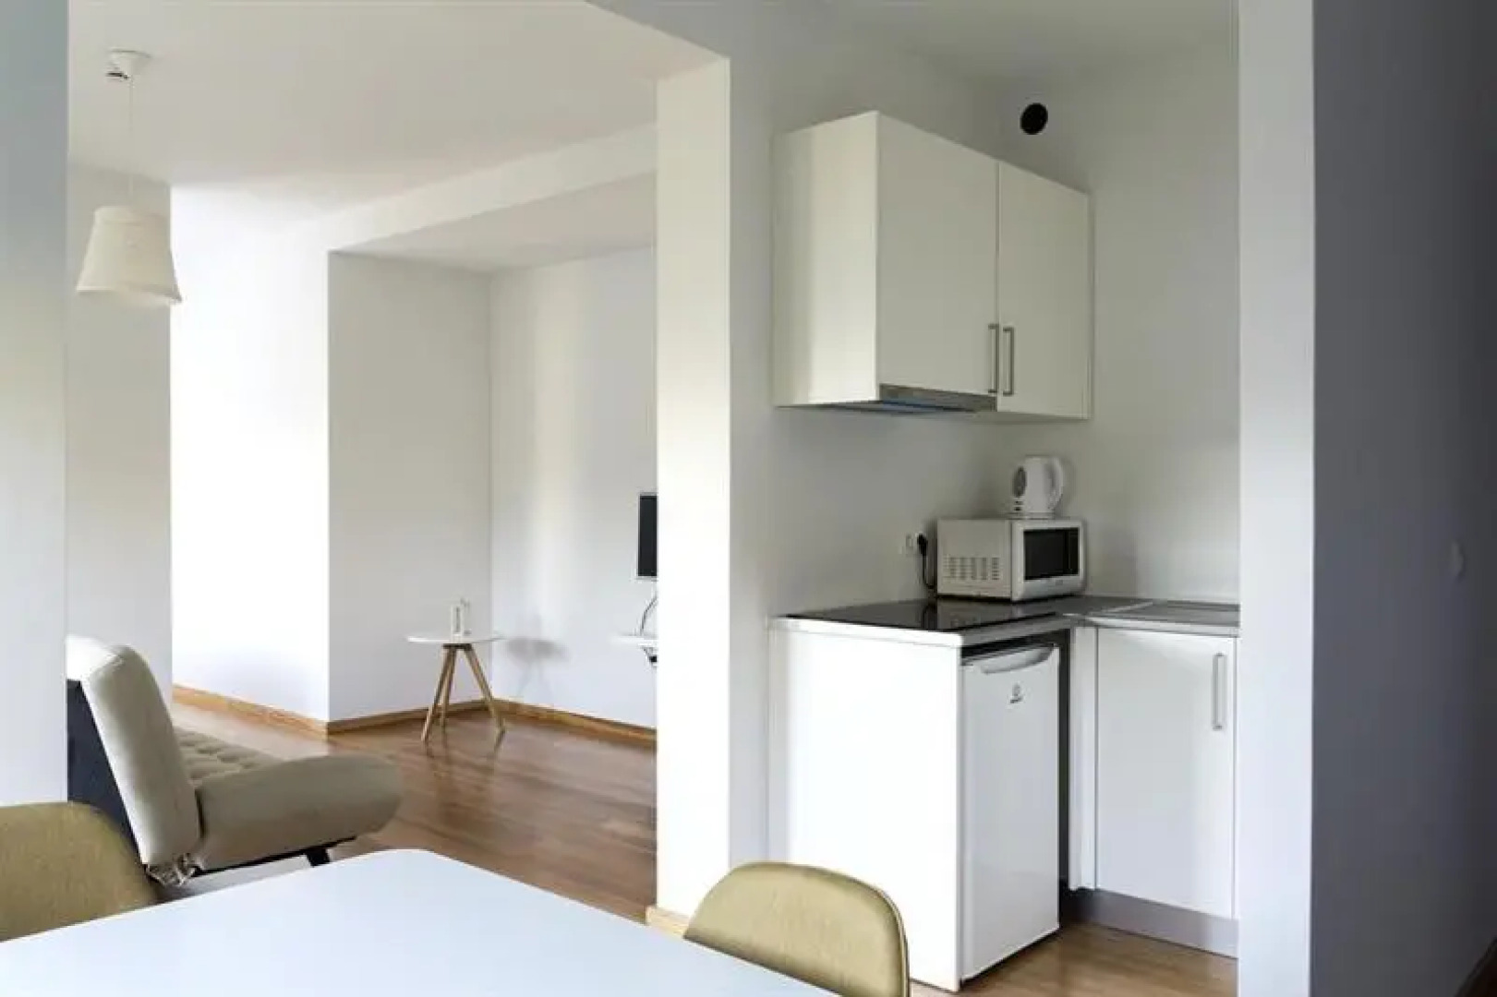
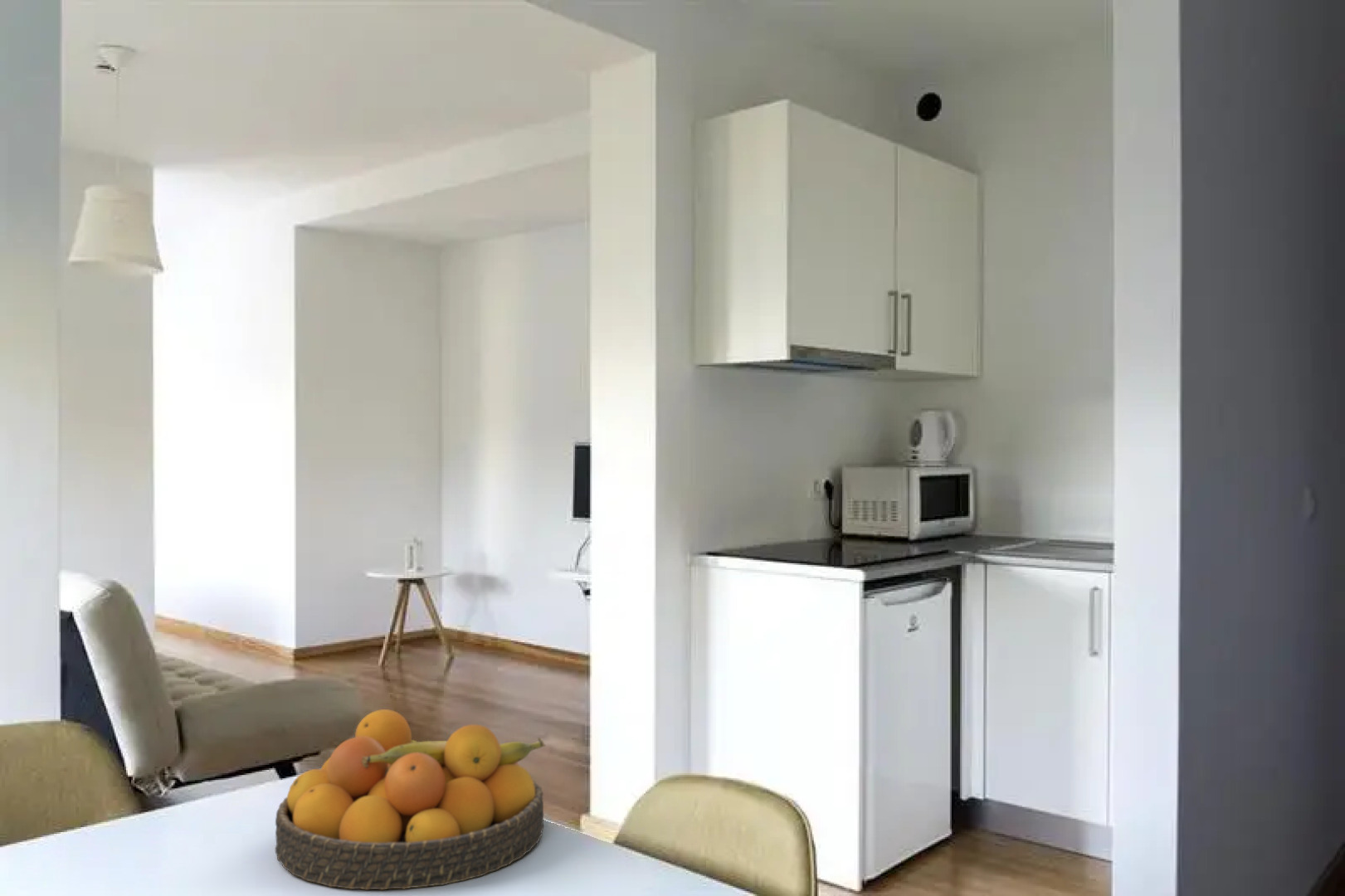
+ fruit bowl (412, 782)
